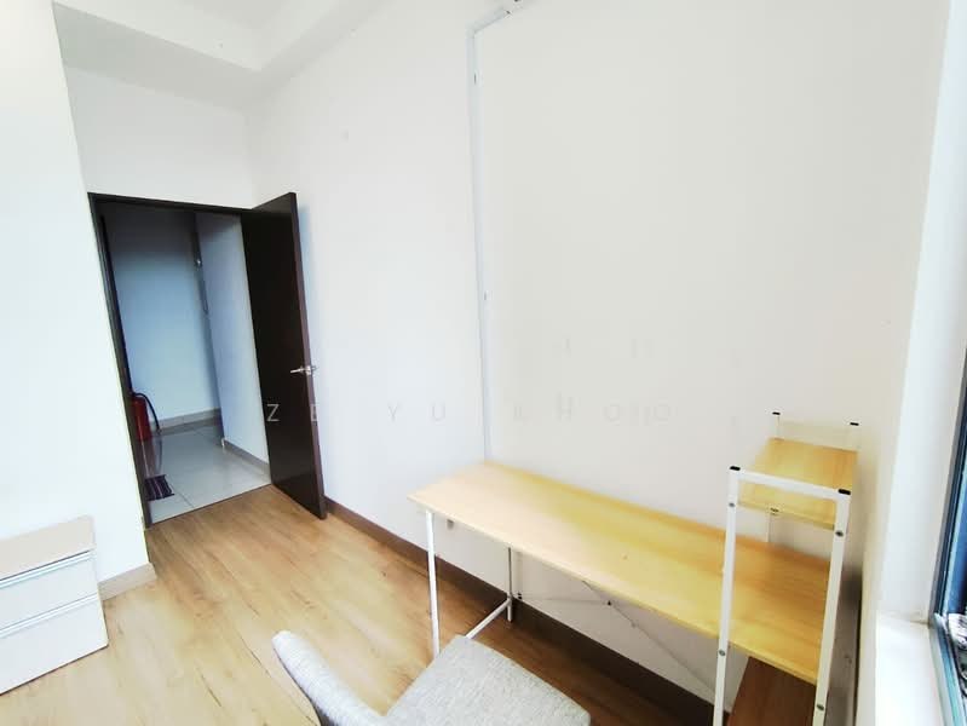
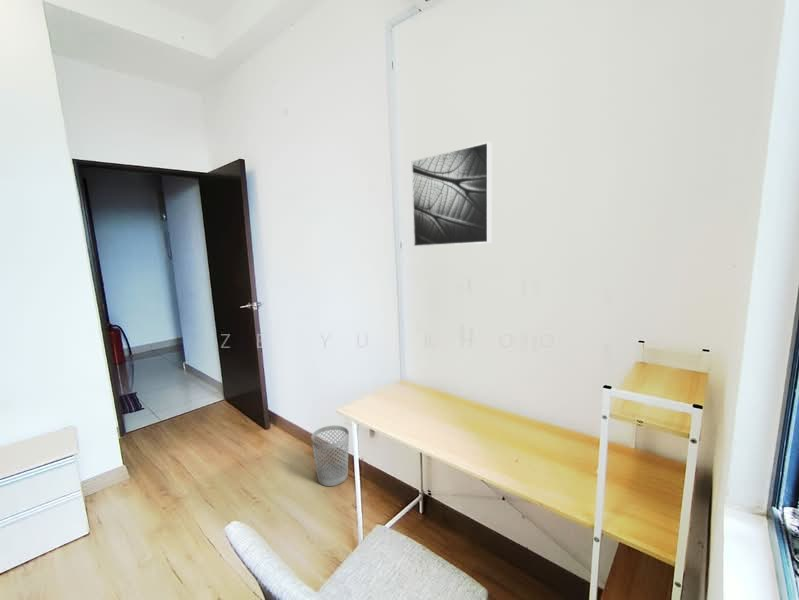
+ wastebasket (331, 456)
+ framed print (449, 199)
